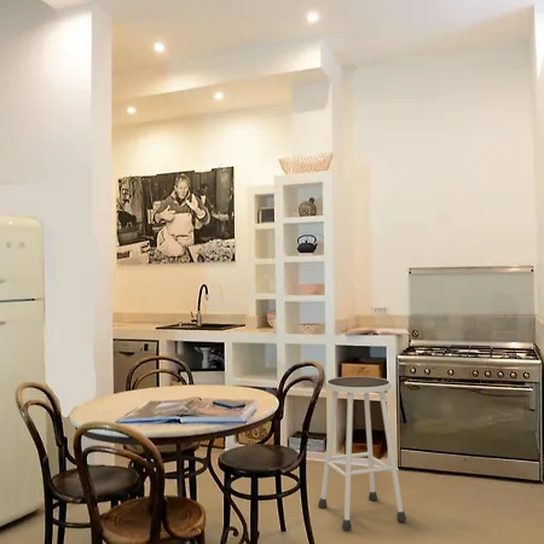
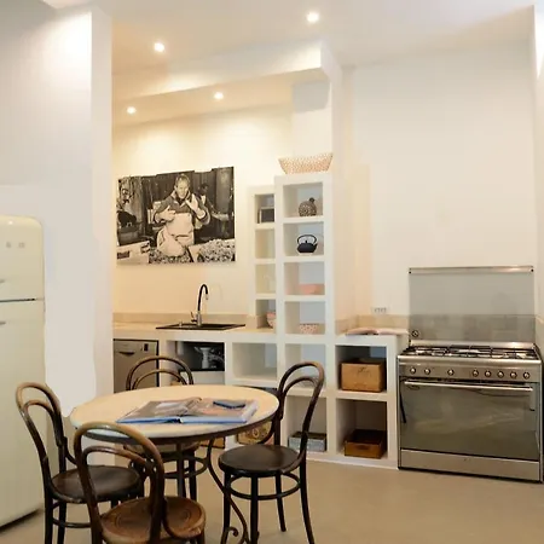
- stool (363, 452)
